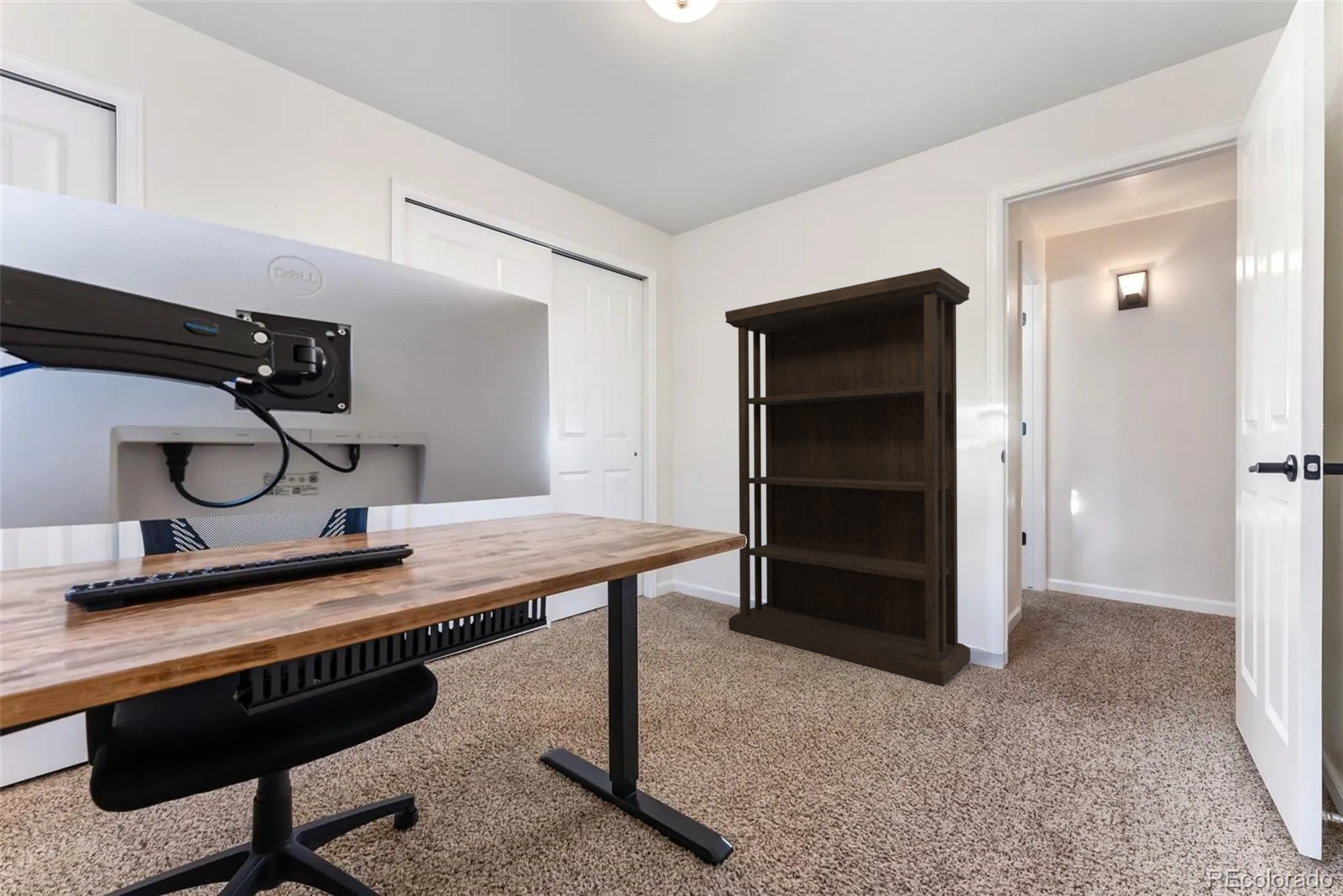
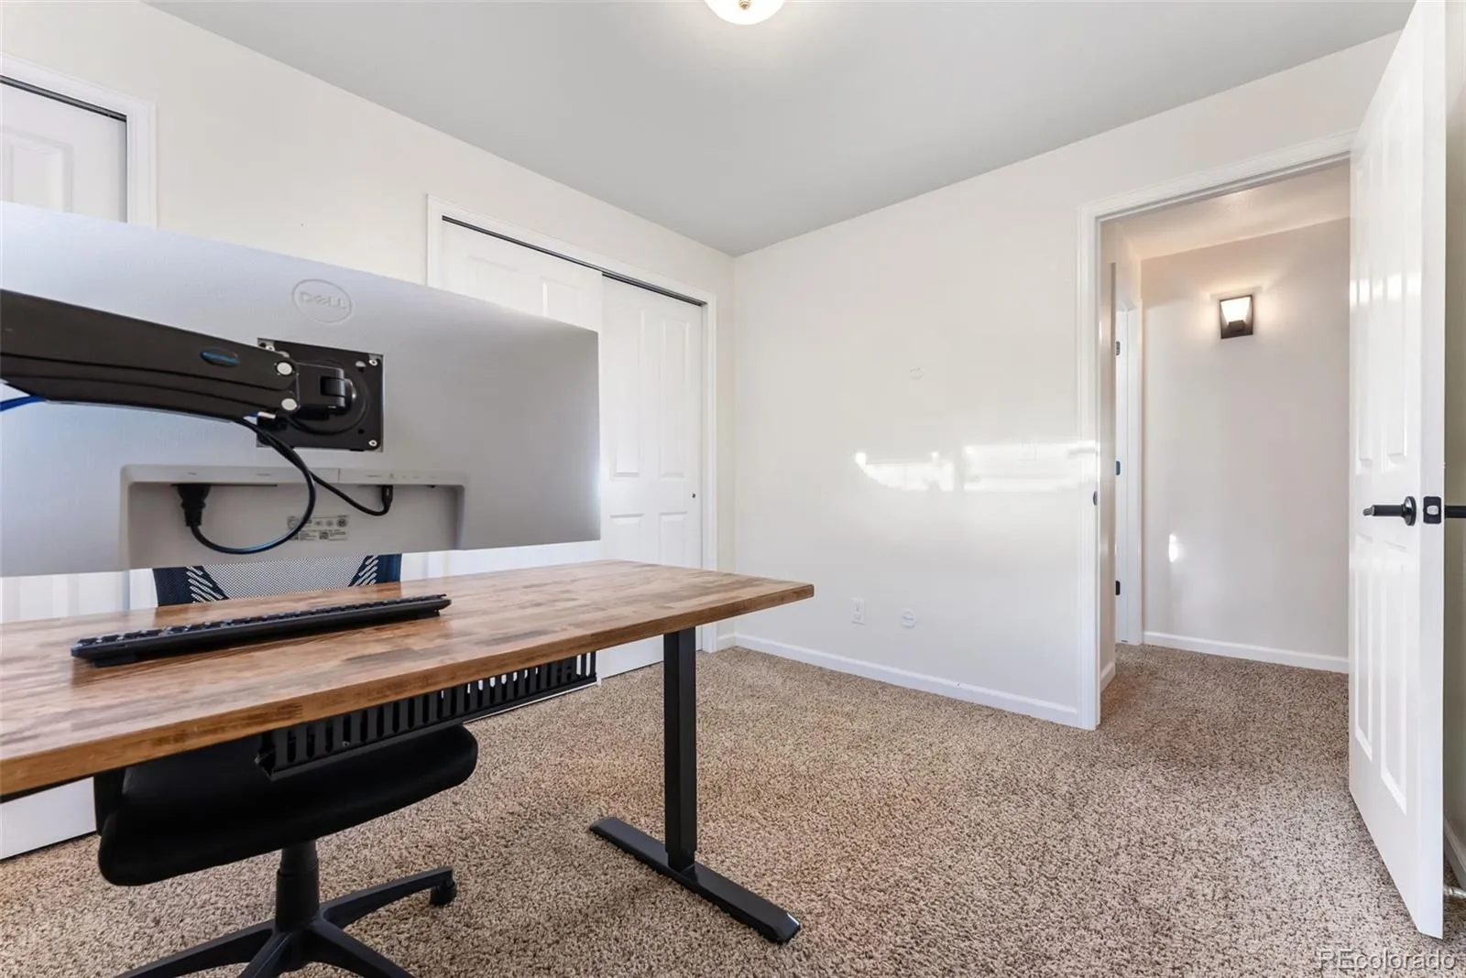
- bookcase (839, 471)
